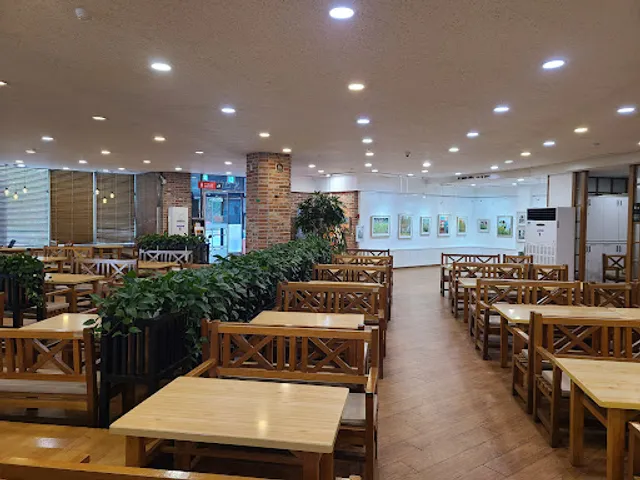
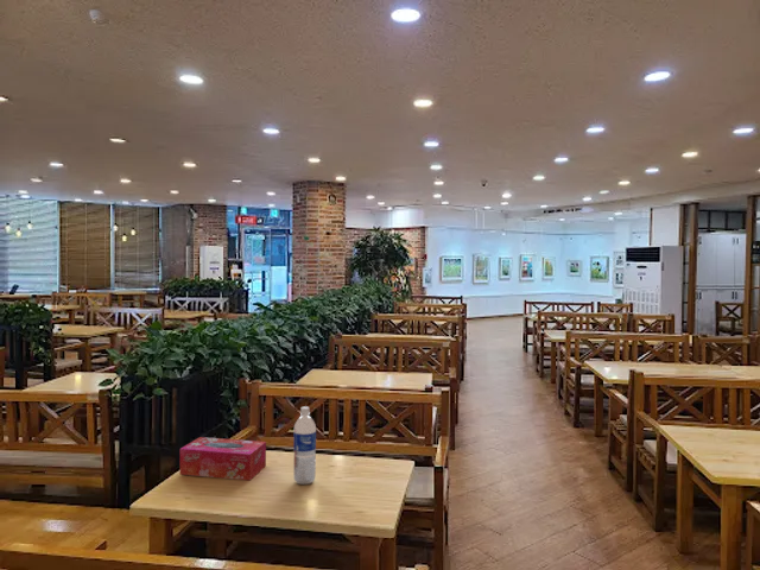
+ water bottle (304, 444)
+ tissue box (223, 457)
